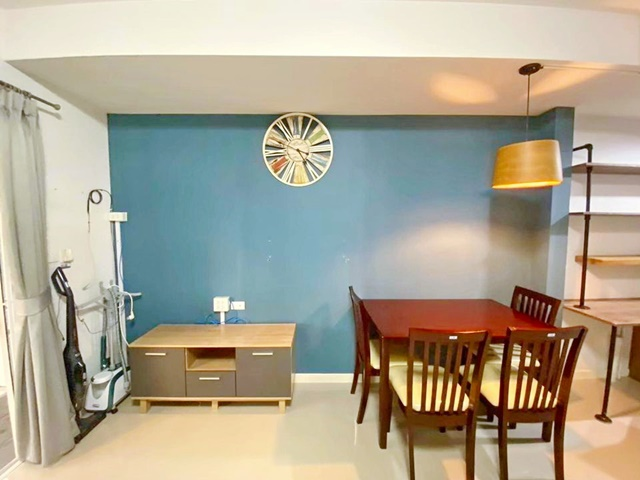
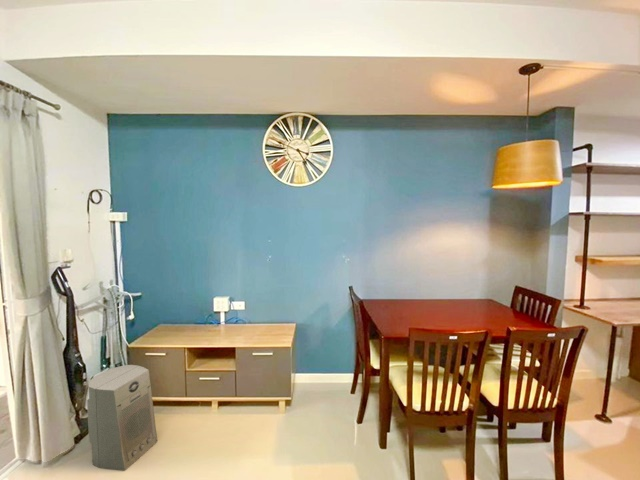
+ fan (118, 413)
